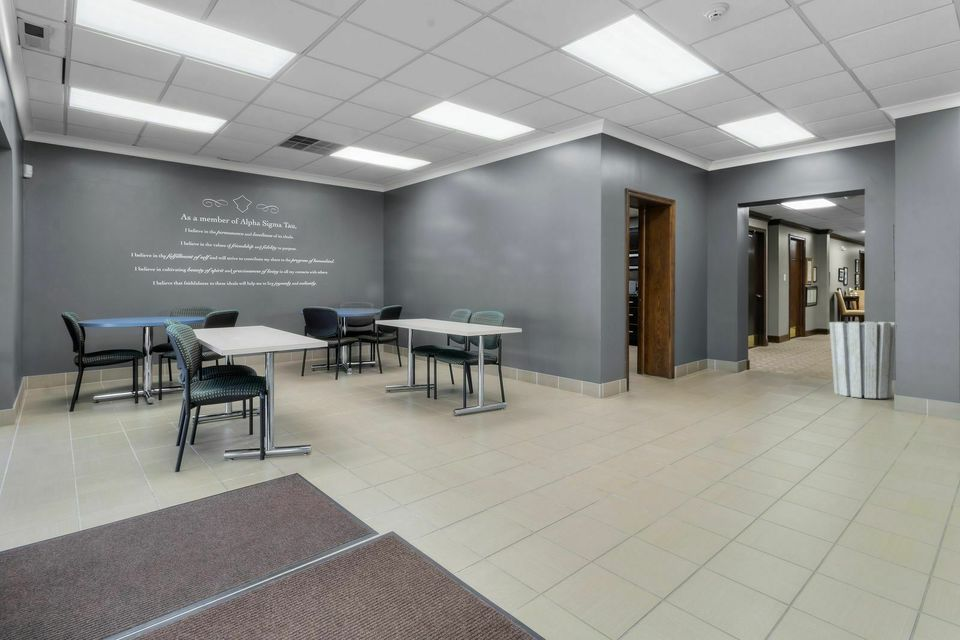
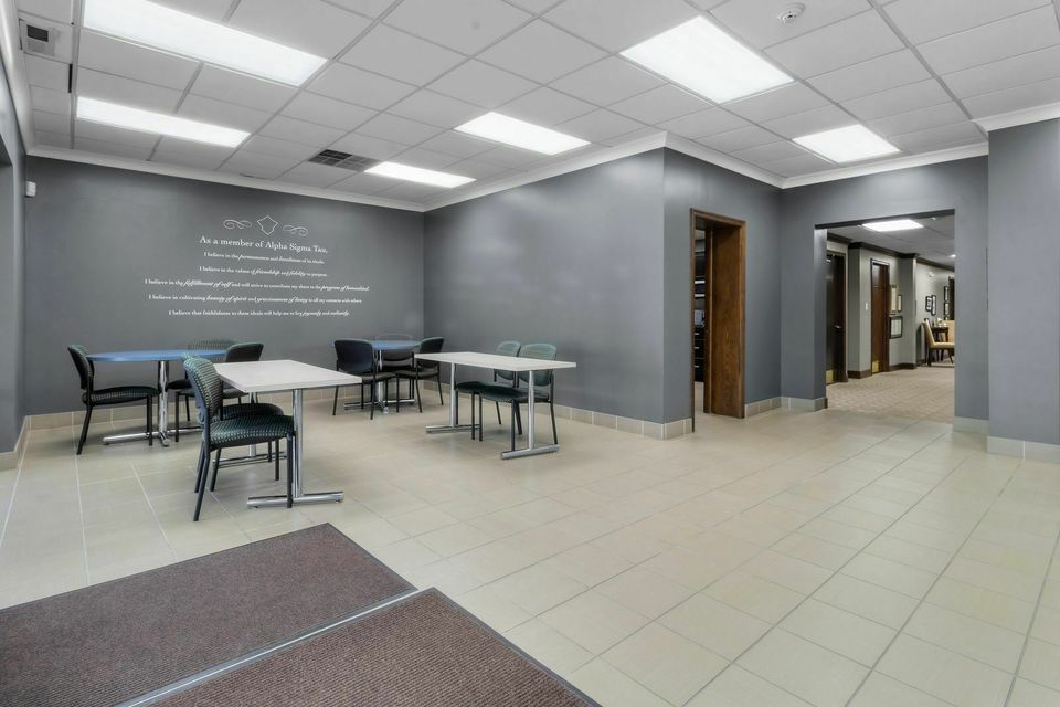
- trash can (861, 358)
